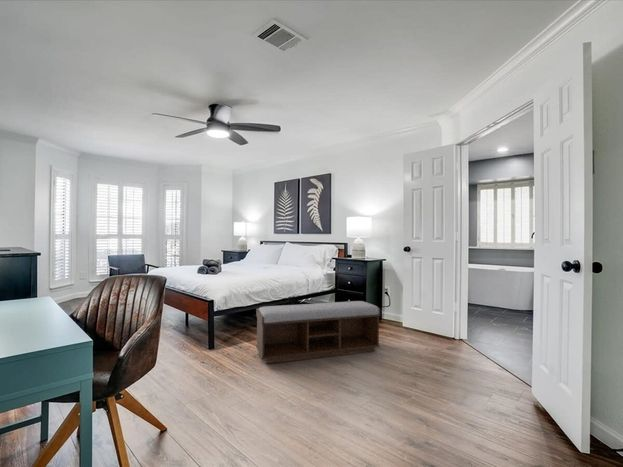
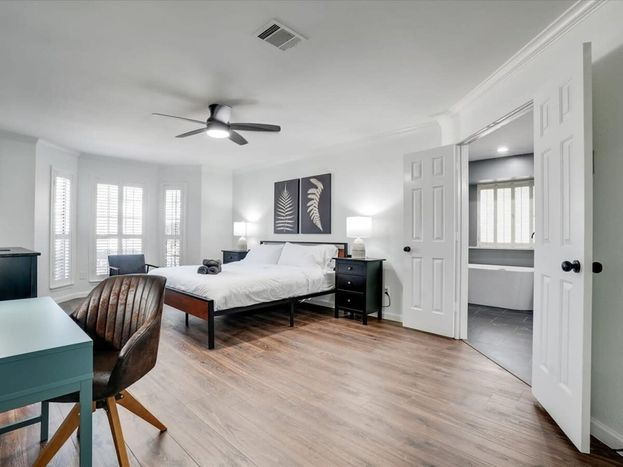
- bench (318, 328)
